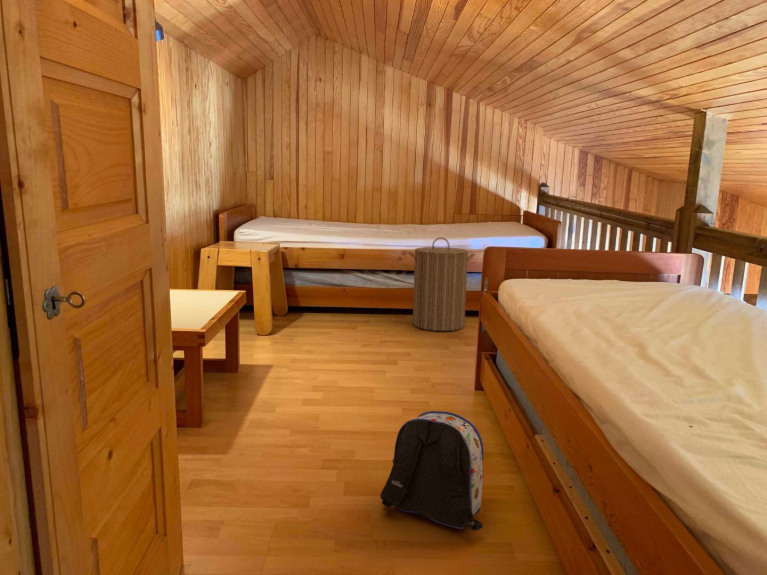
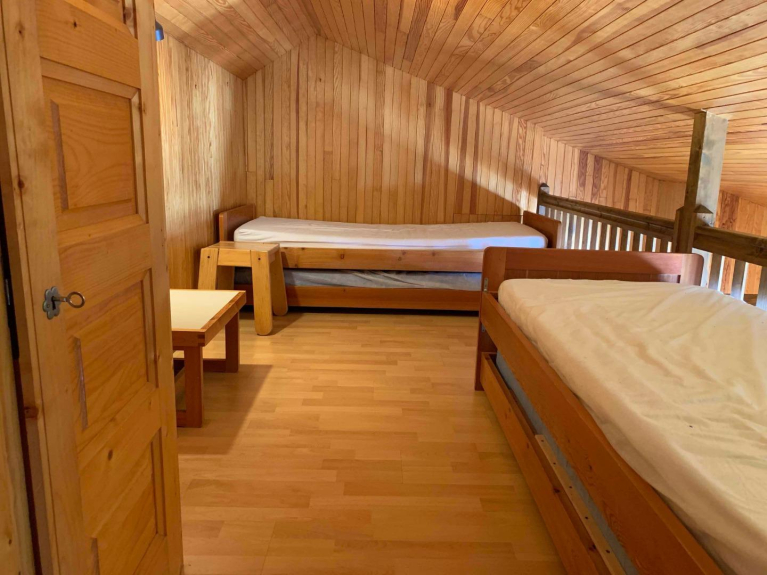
- backpack (440, 462)
- laundry hamper (440, 281)
